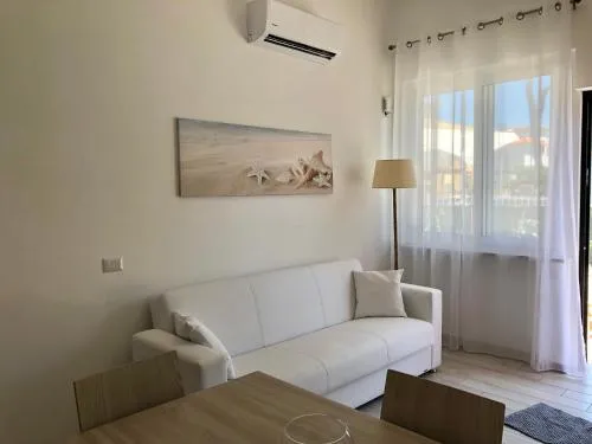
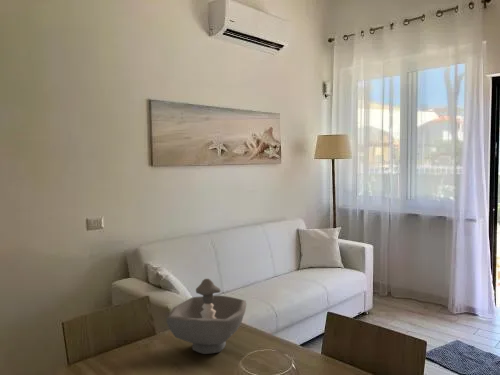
+ decorative bowl (208, 312)
